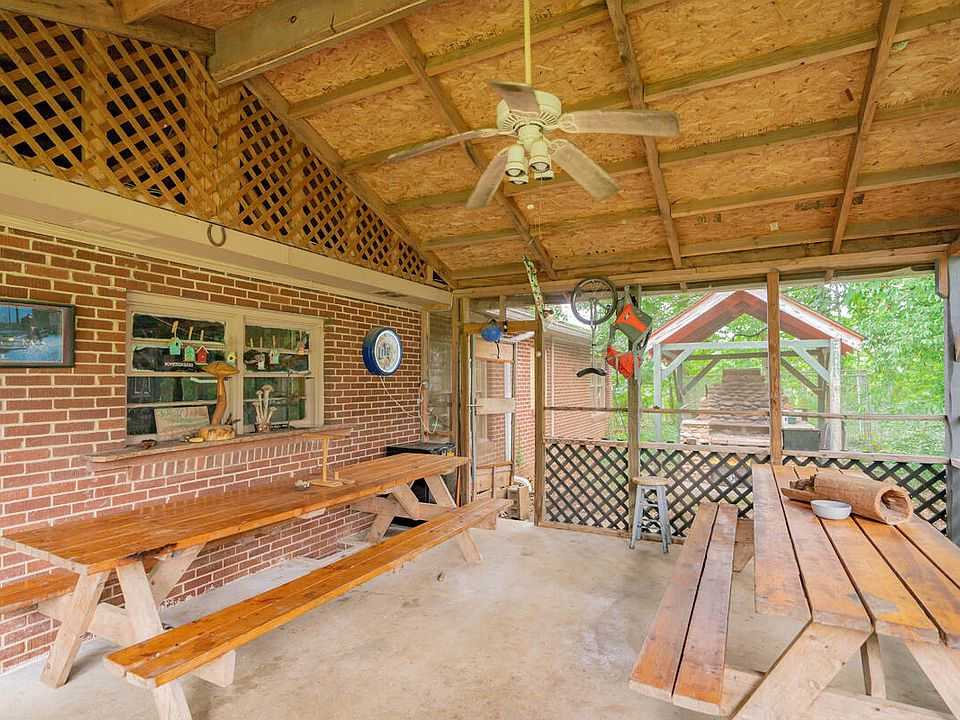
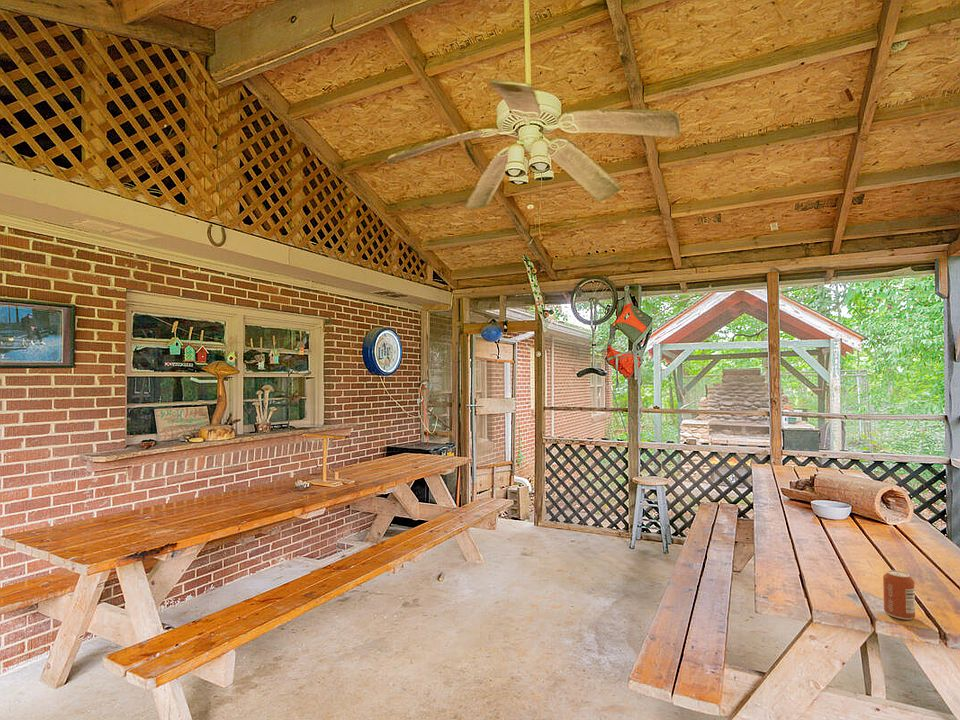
+ can (898, 594)
